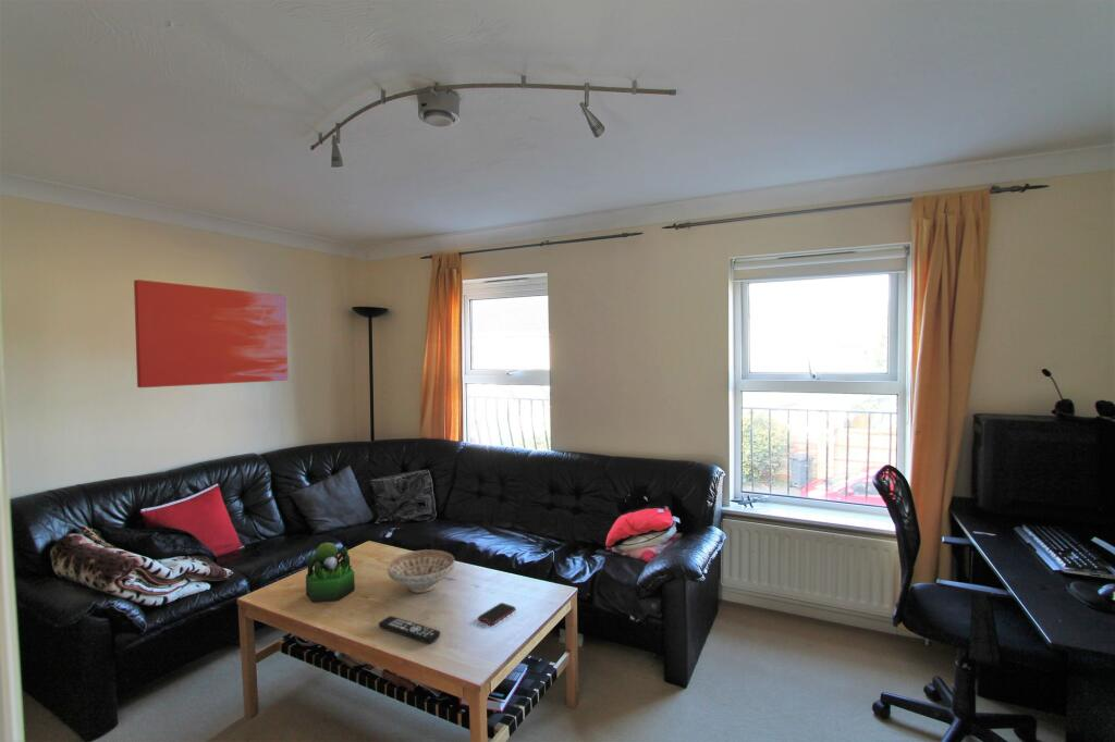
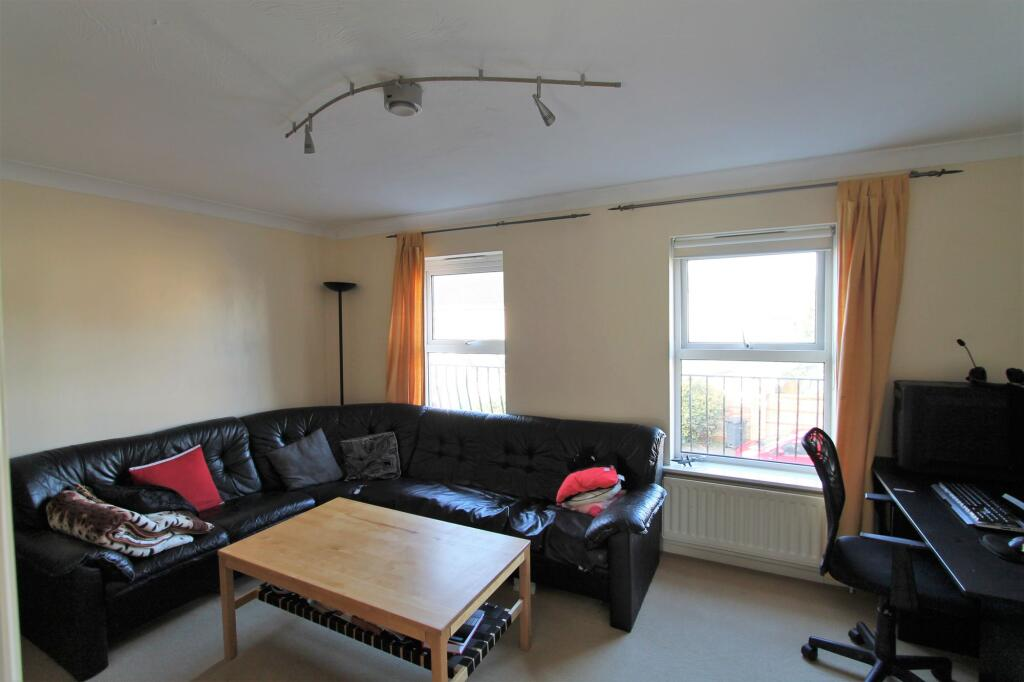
- remote control (408, 629)
- cell phone (497, 613)
- wall art (220, 336)
- plant (330, 568)
- decorative bowl (421, 574)
